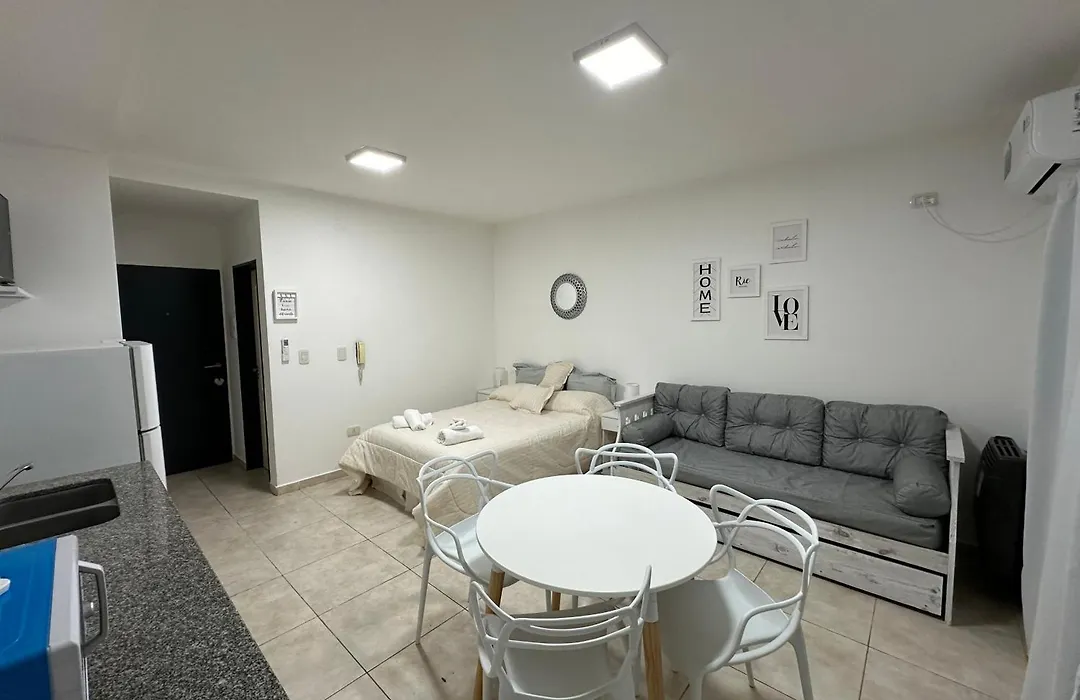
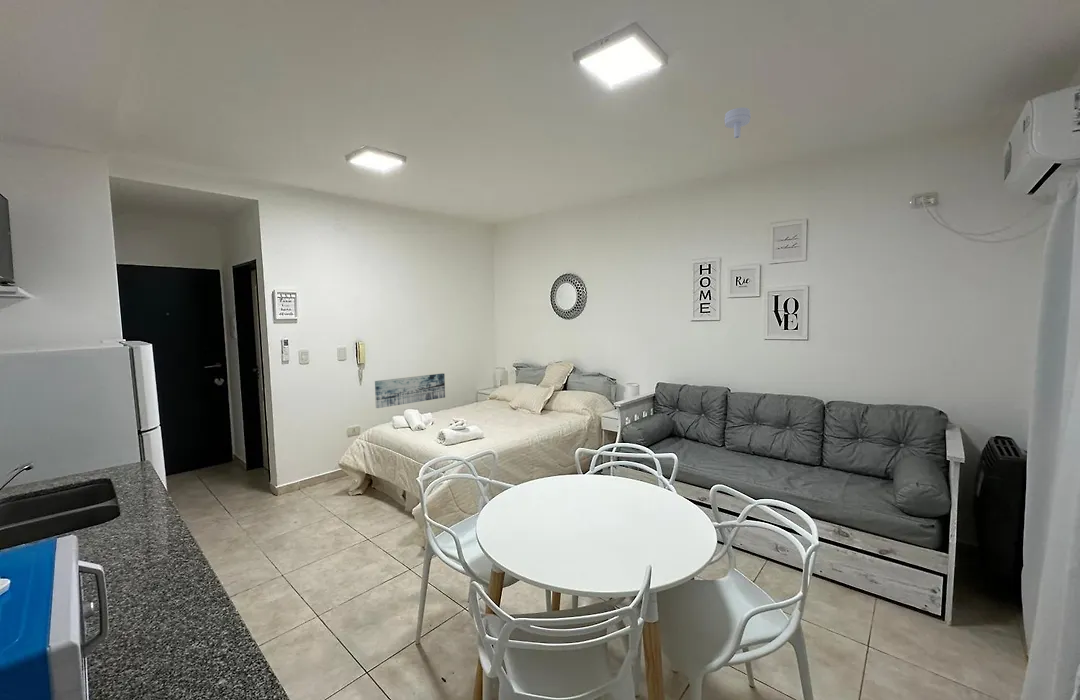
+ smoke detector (737, 125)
+ wall art (412, 389)
